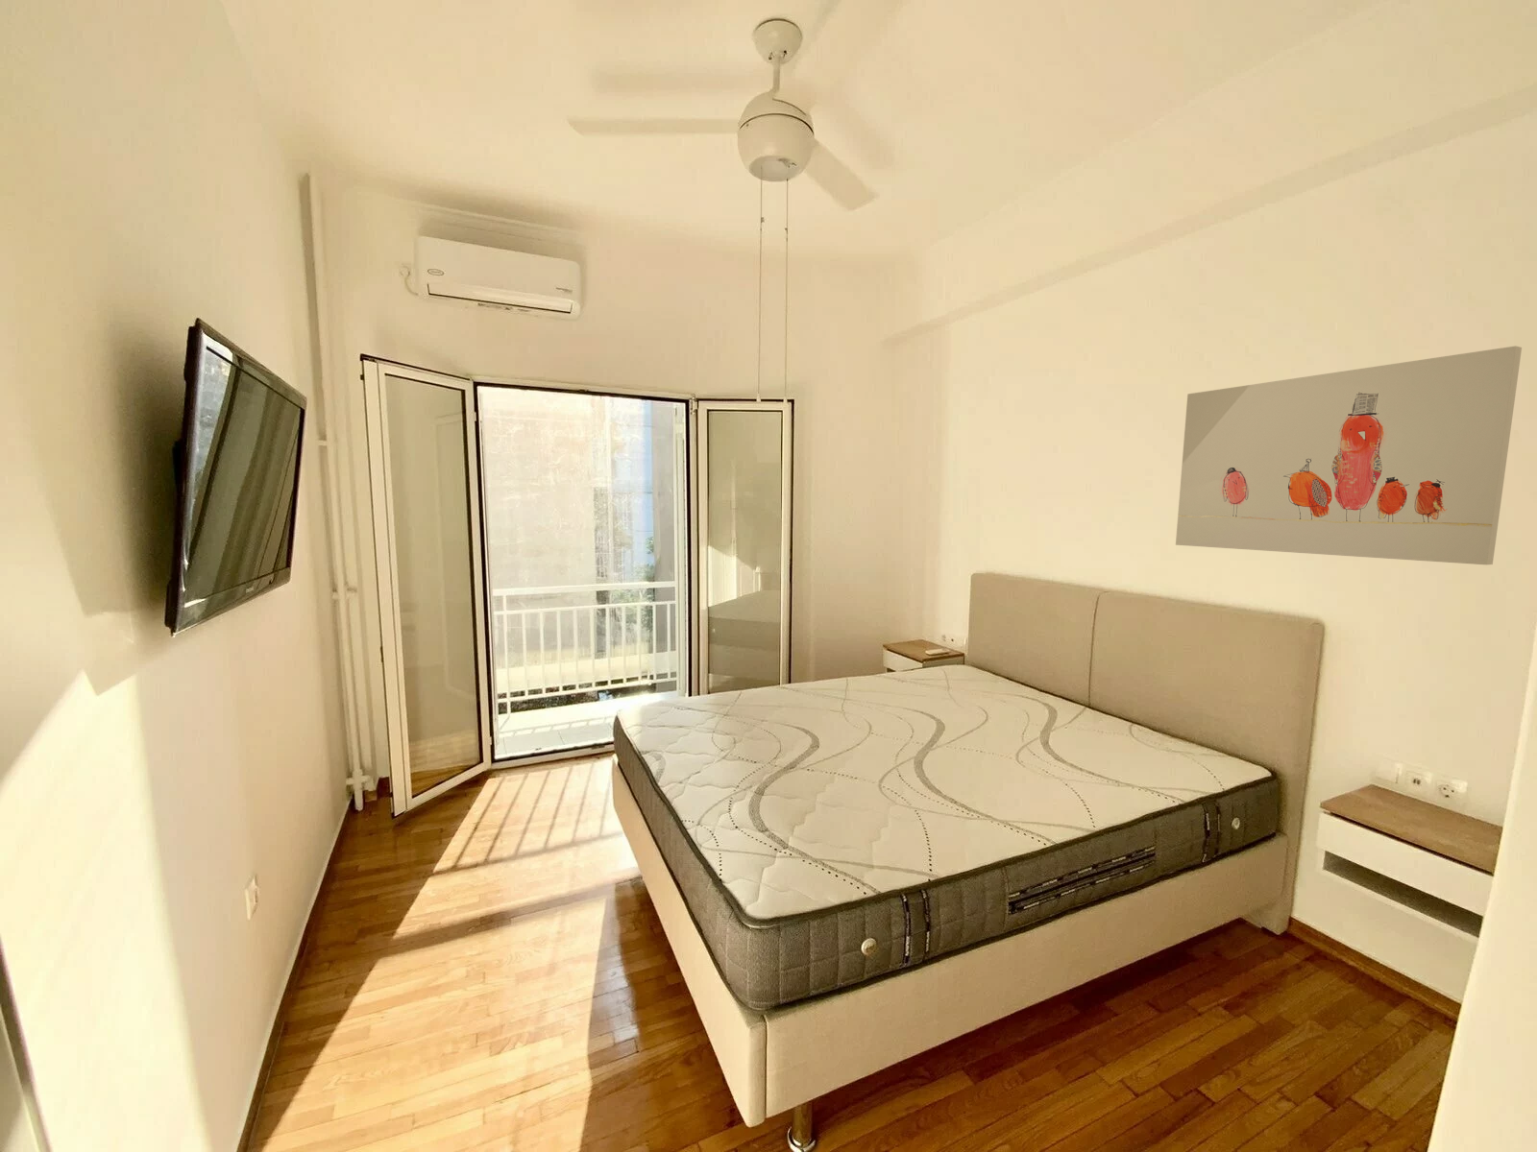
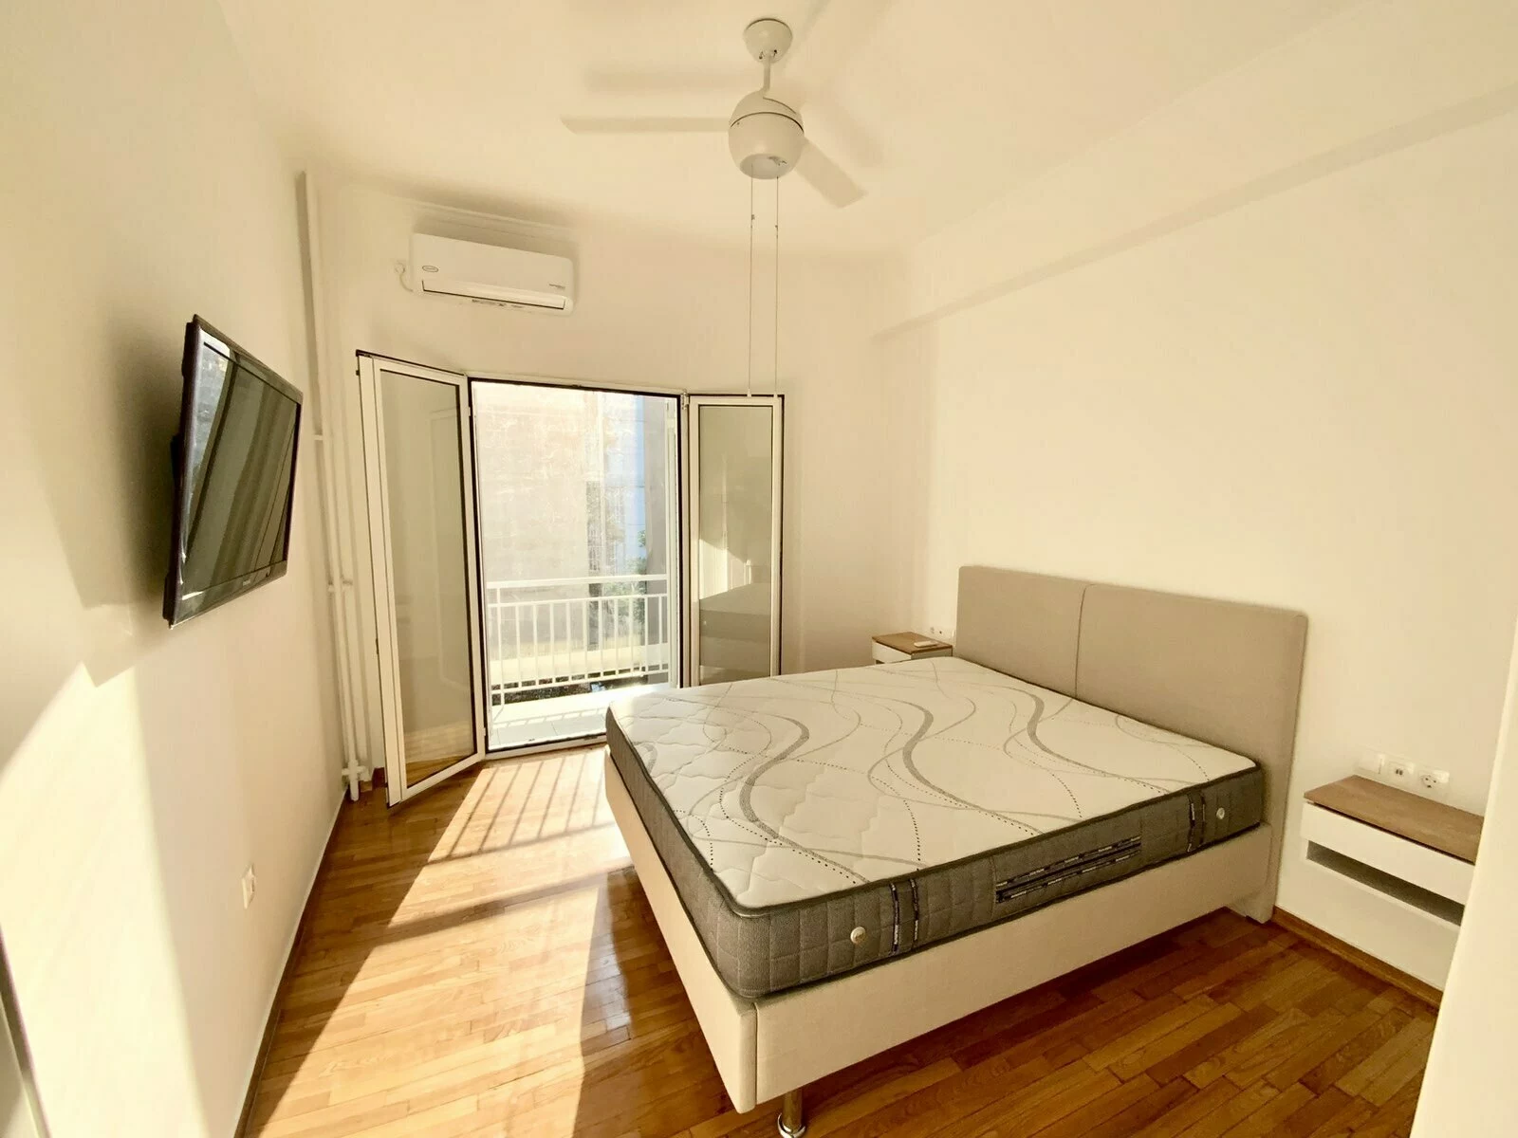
- wall art (1316, 465)
